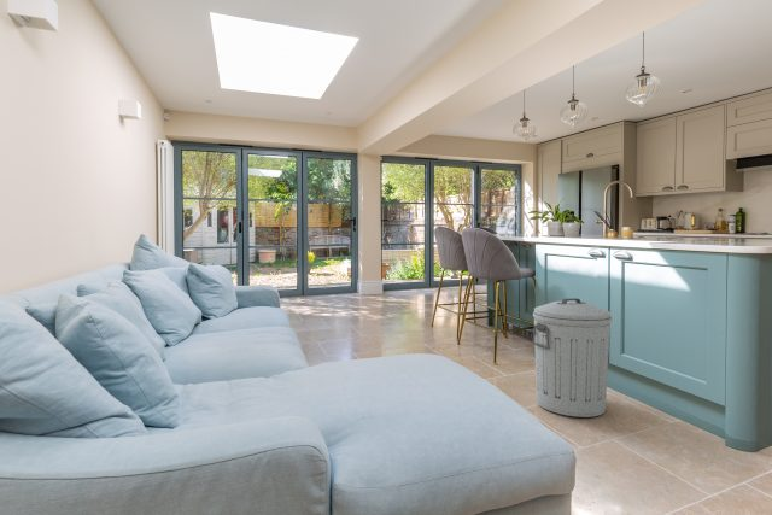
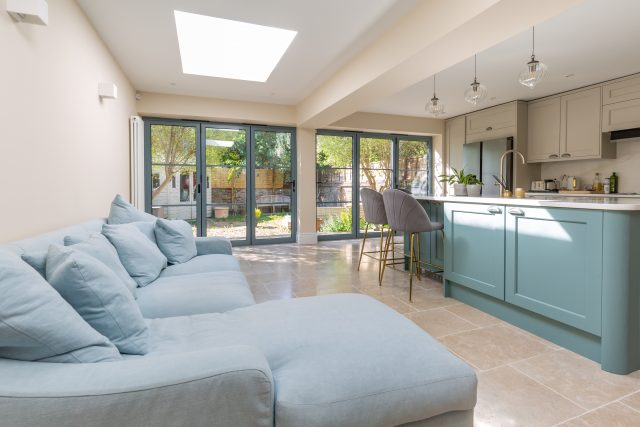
- trash can (571, 351)
